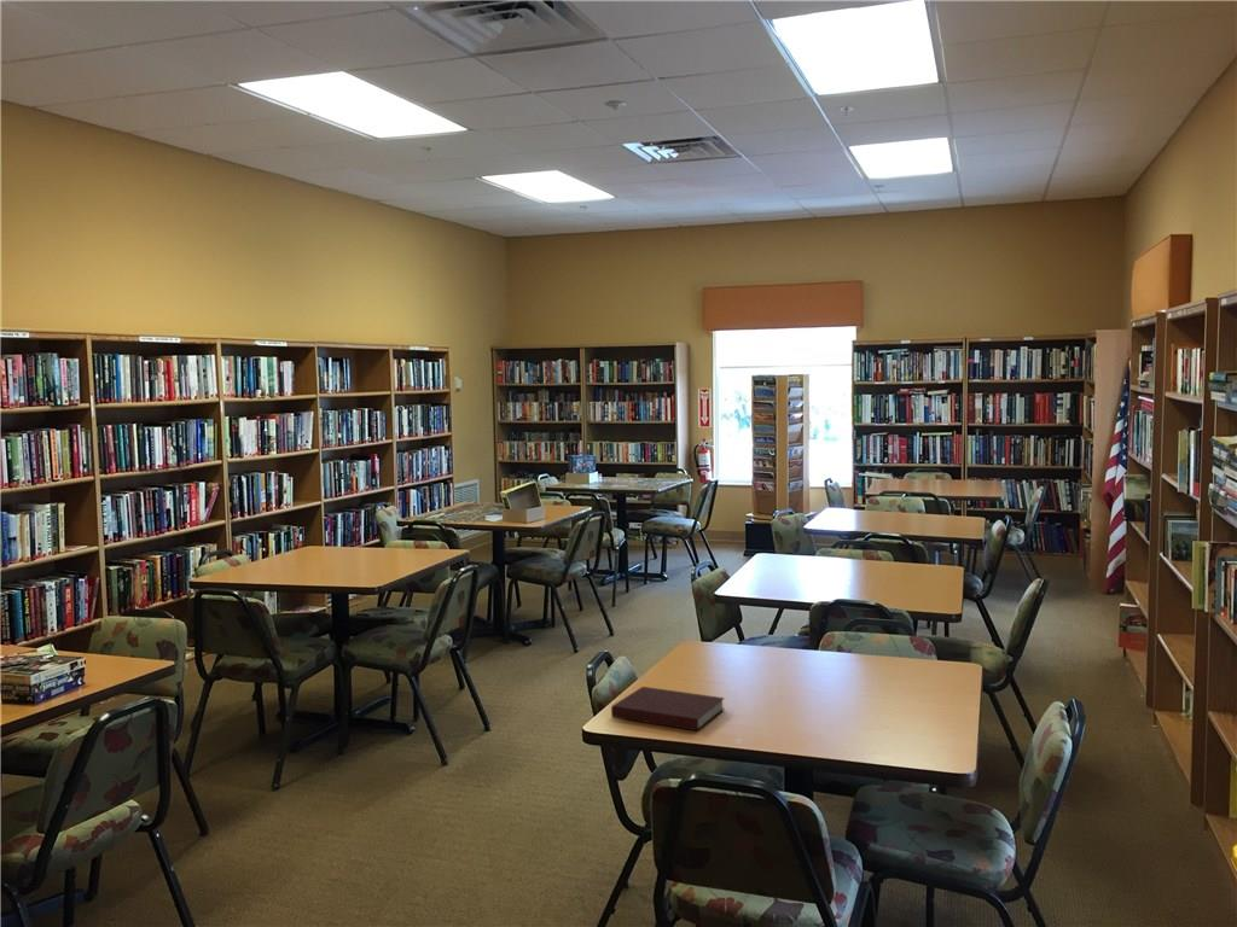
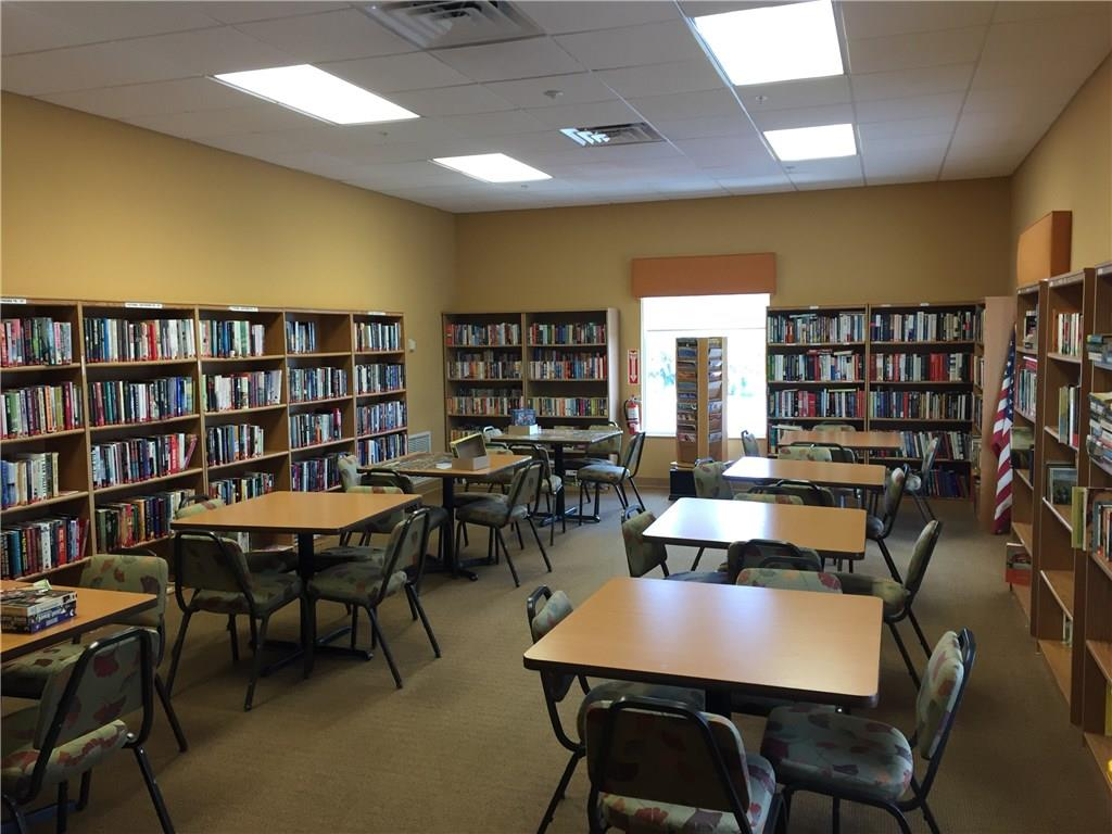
- notebook (668, 707)
